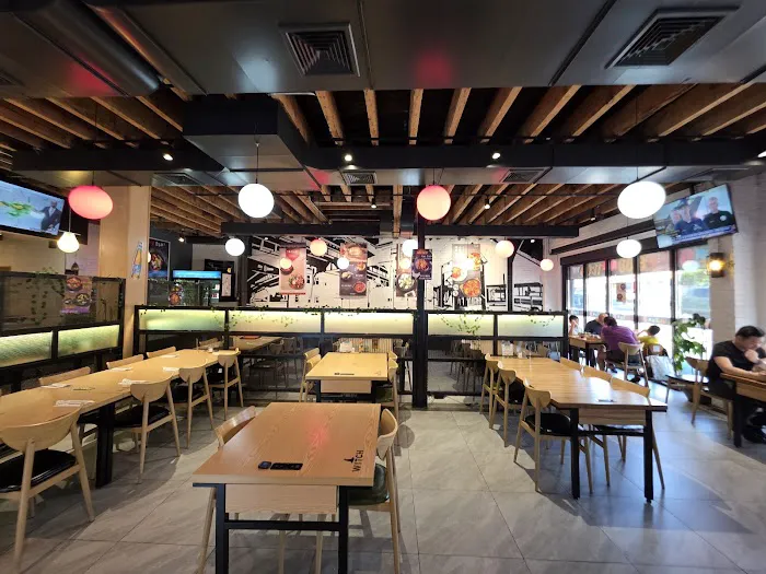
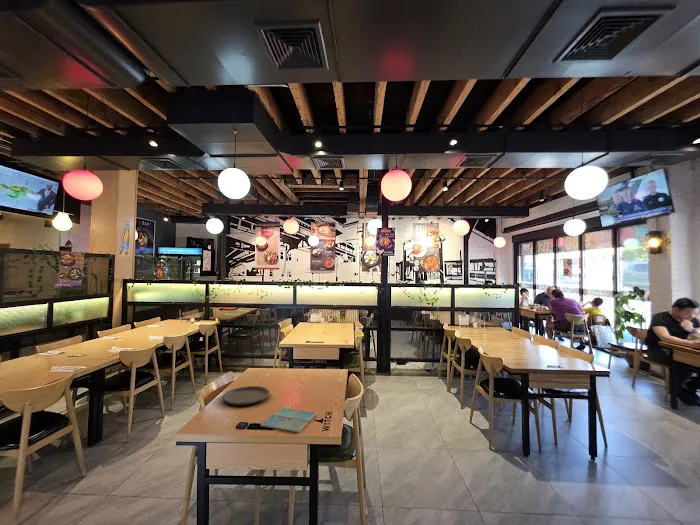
+ drink coaster (289, 419)
+ plate (246, 395)
